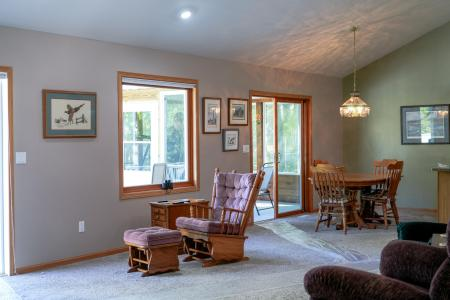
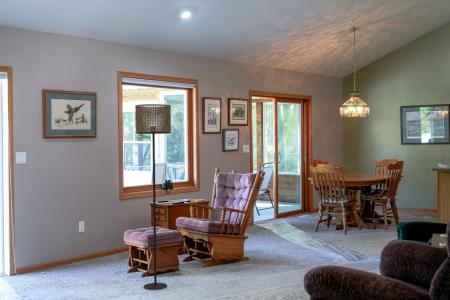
+ floor lamp (154, 196)
